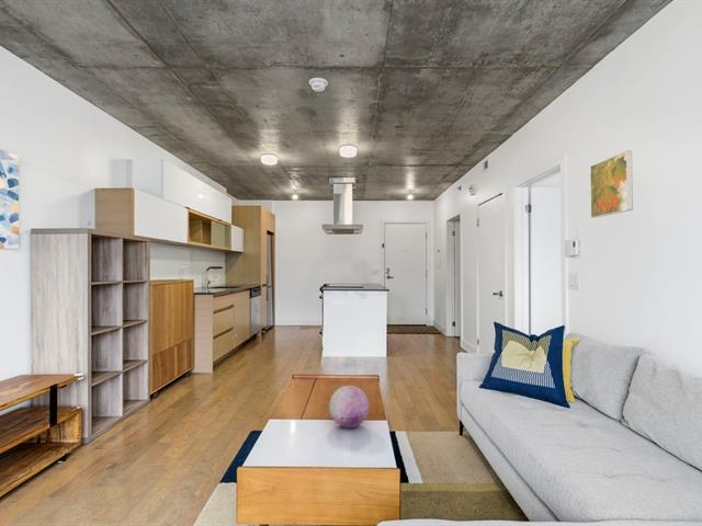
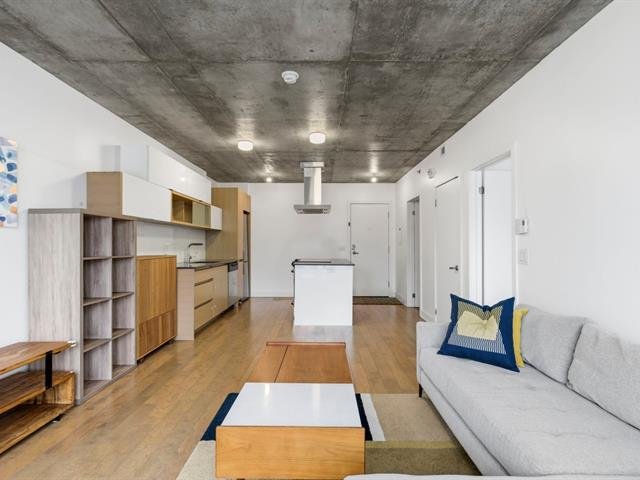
- decorative orb (349, 405)
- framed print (610, 186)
